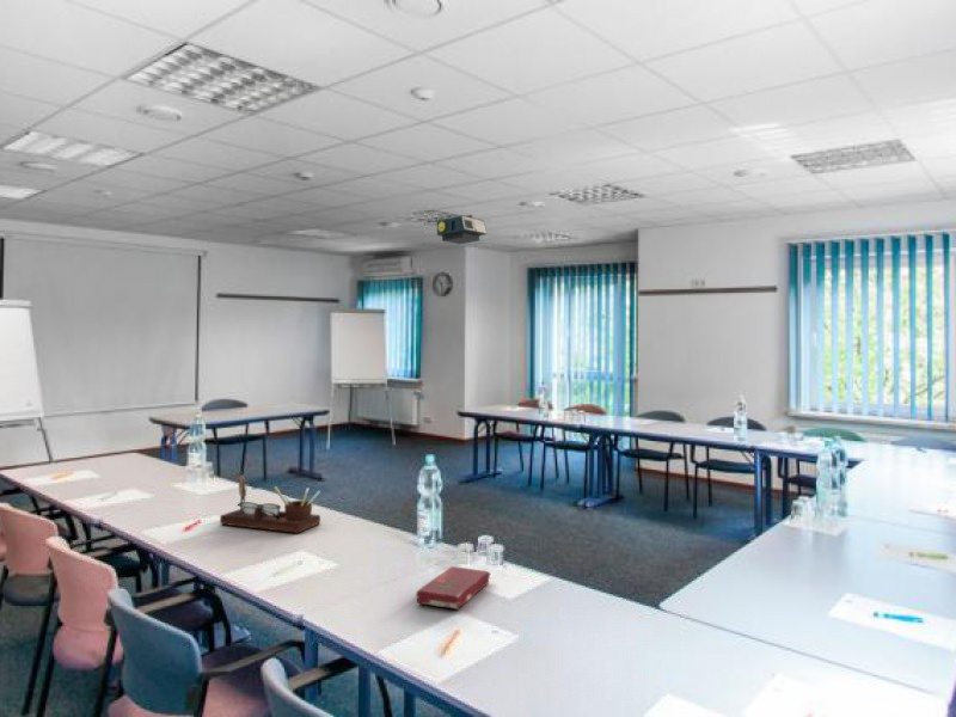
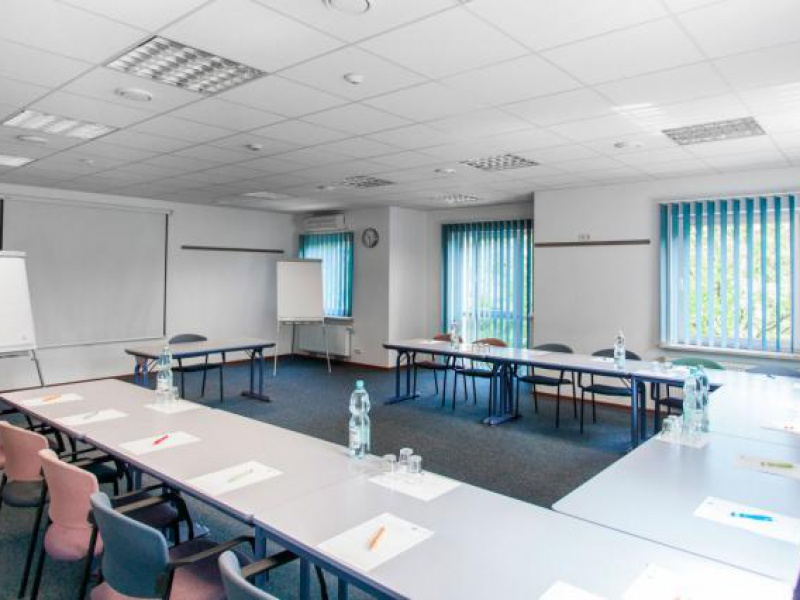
- desk organizer (271, 503)
- projector (461, 227)
- book (454, 586)
